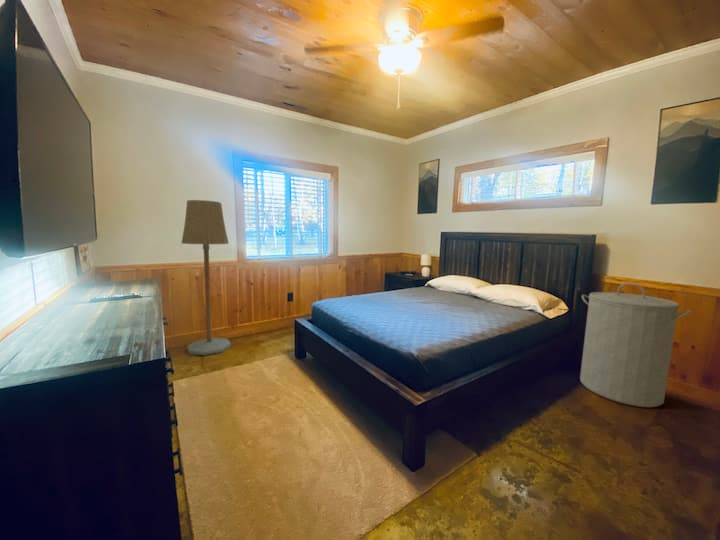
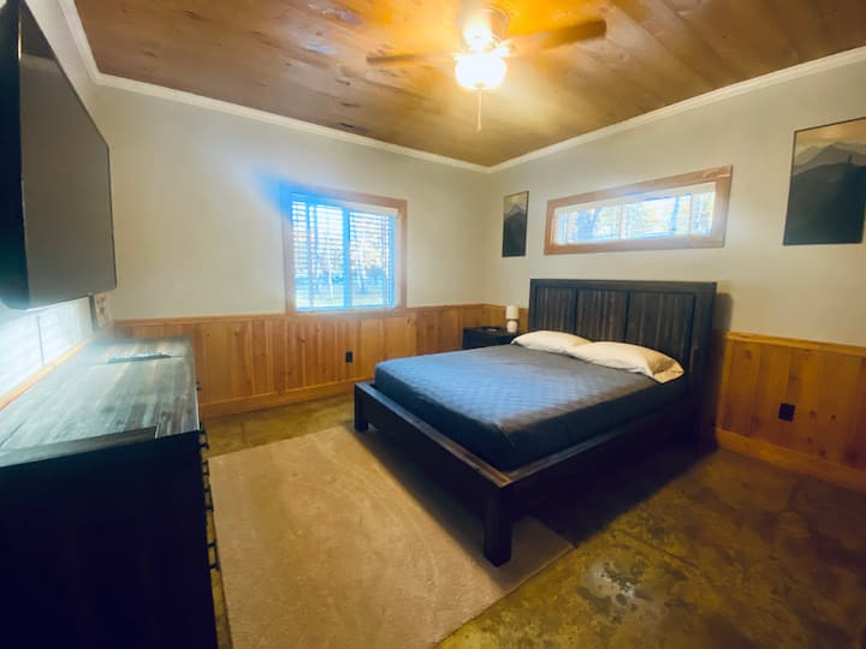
- floor lamp (207, 276)
- laundry hamper (626, 337)
